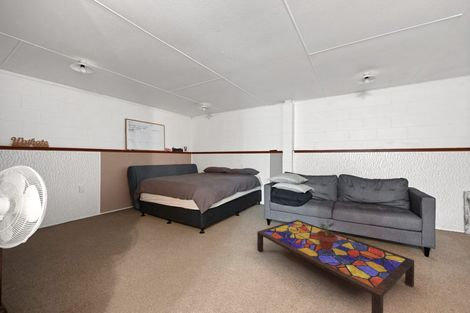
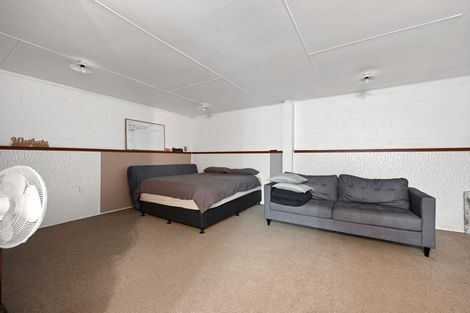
- potted plant (326, 232)
- coffee table (323, 254)
